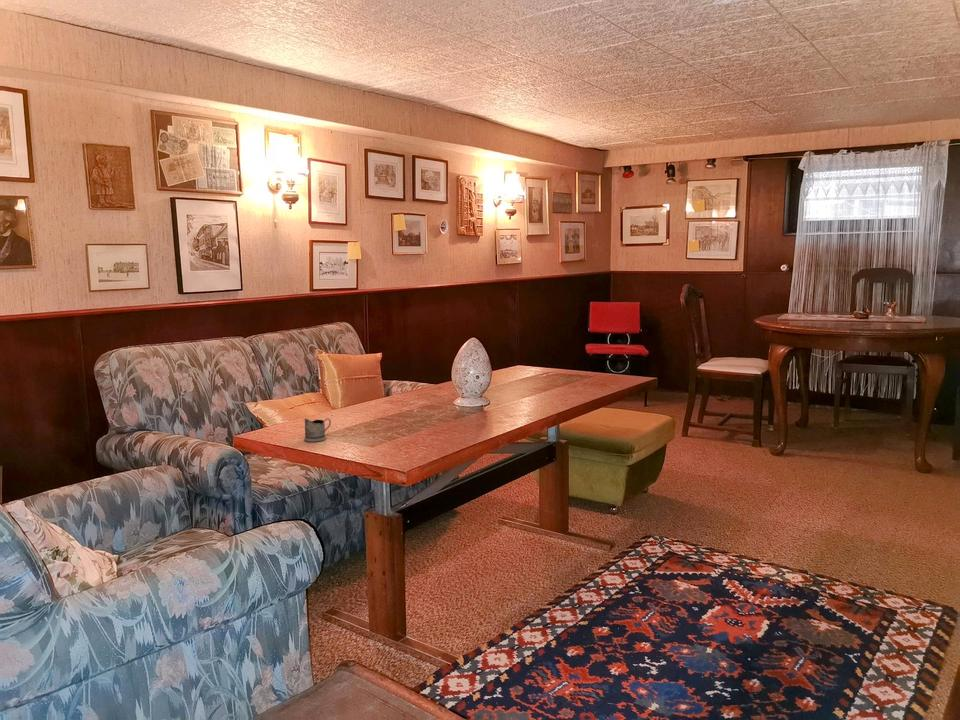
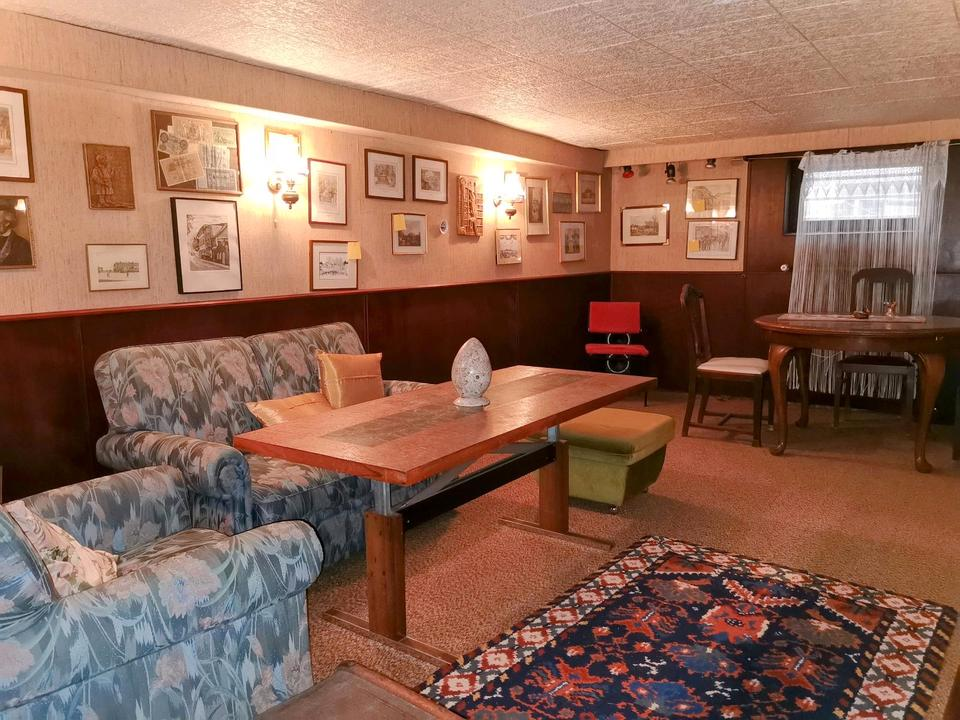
- tea glass holder (318, 427)
